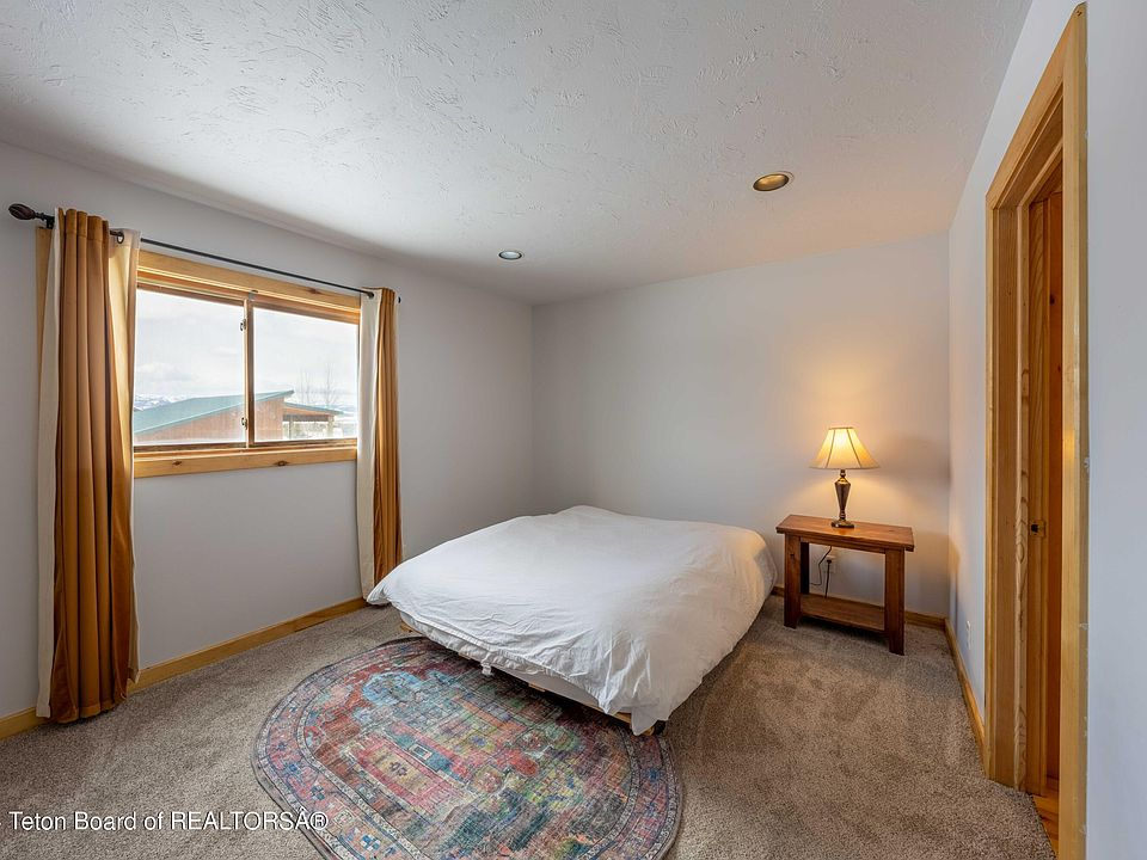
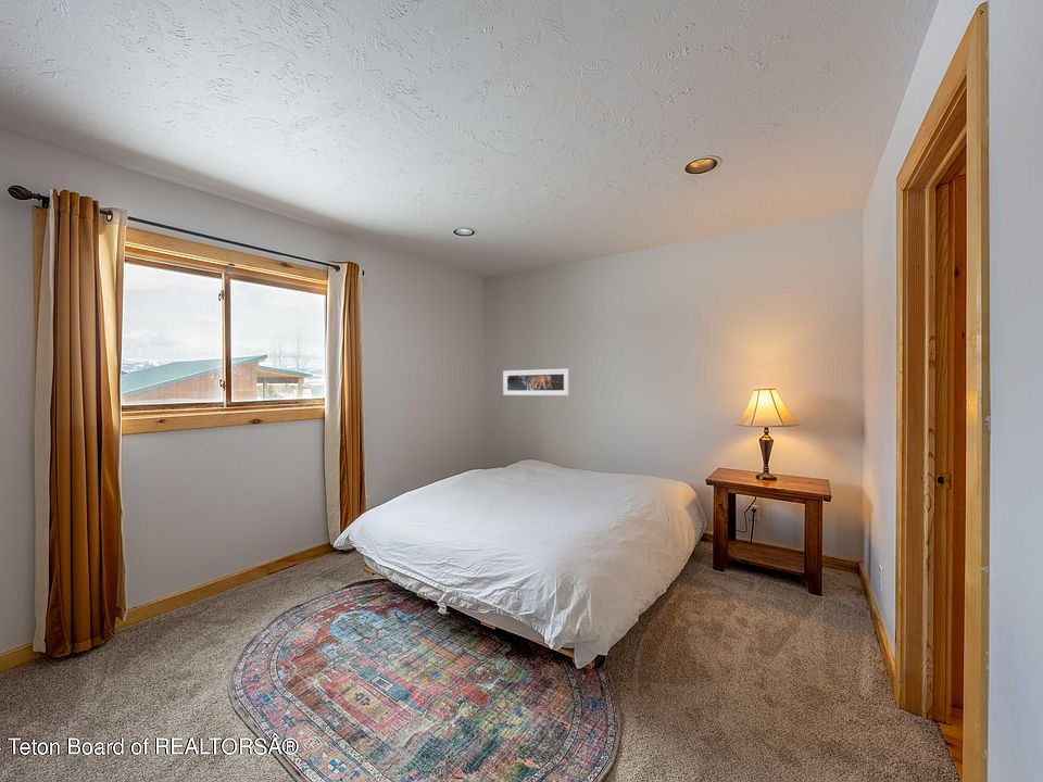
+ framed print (535, 382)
